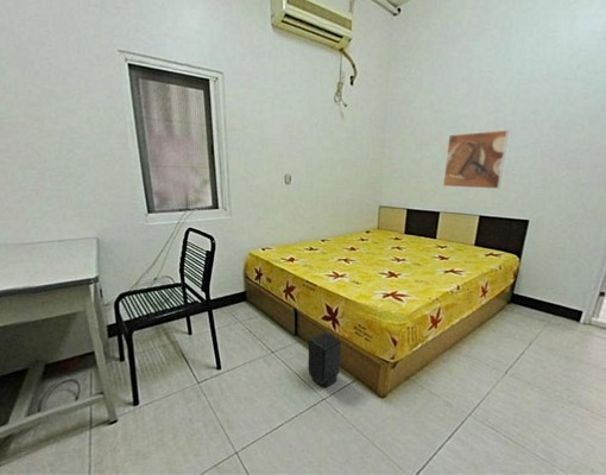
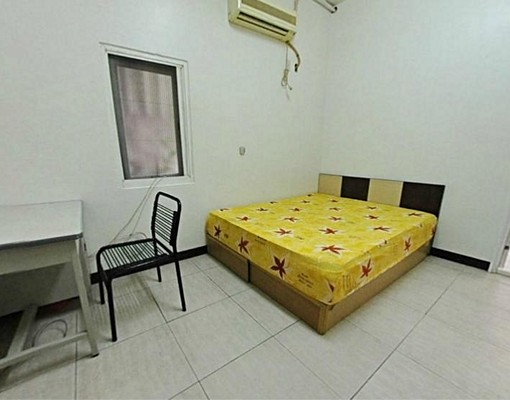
- speaker (323, 359)
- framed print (473, 160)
